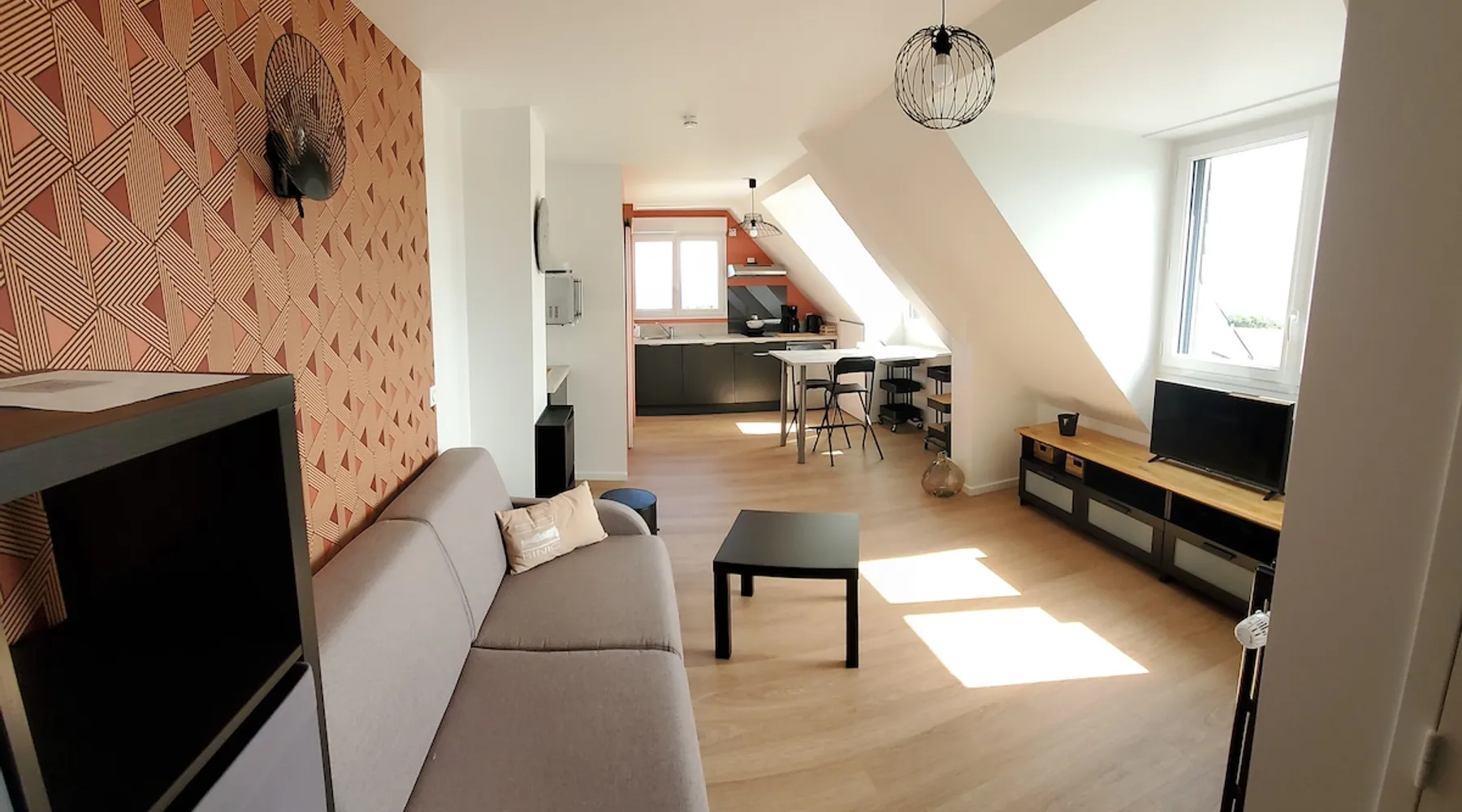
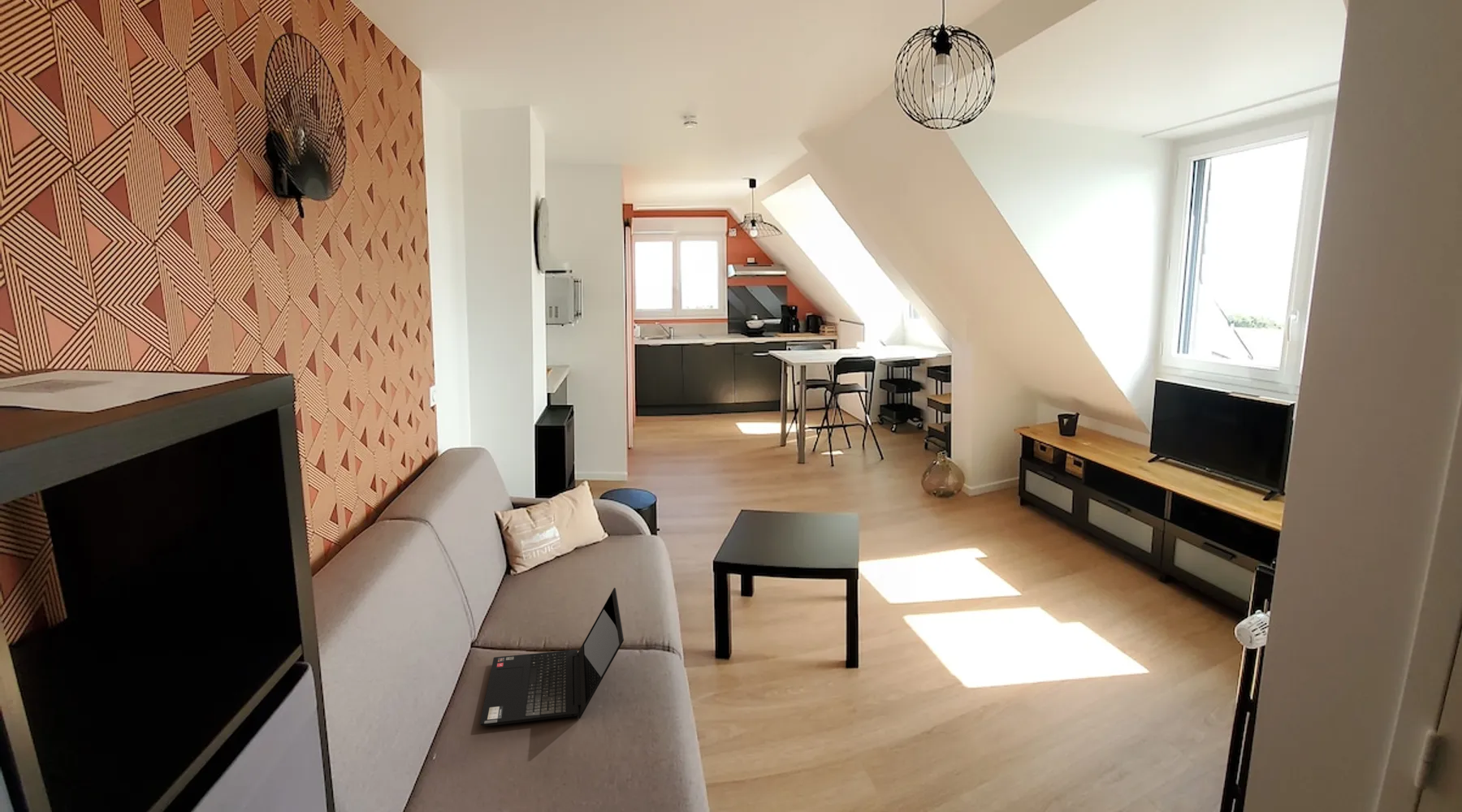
+ laptop computer (554, 652)
